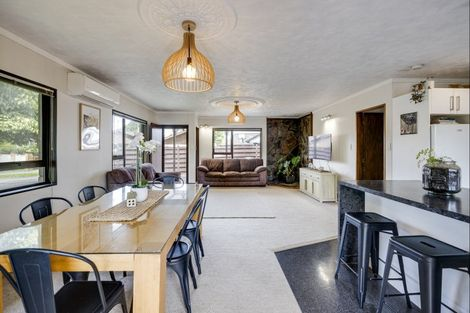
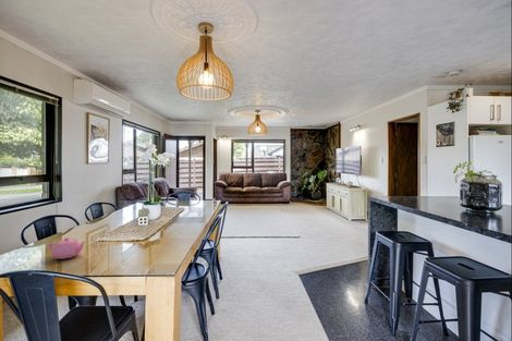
+ teapot (68, 246)
